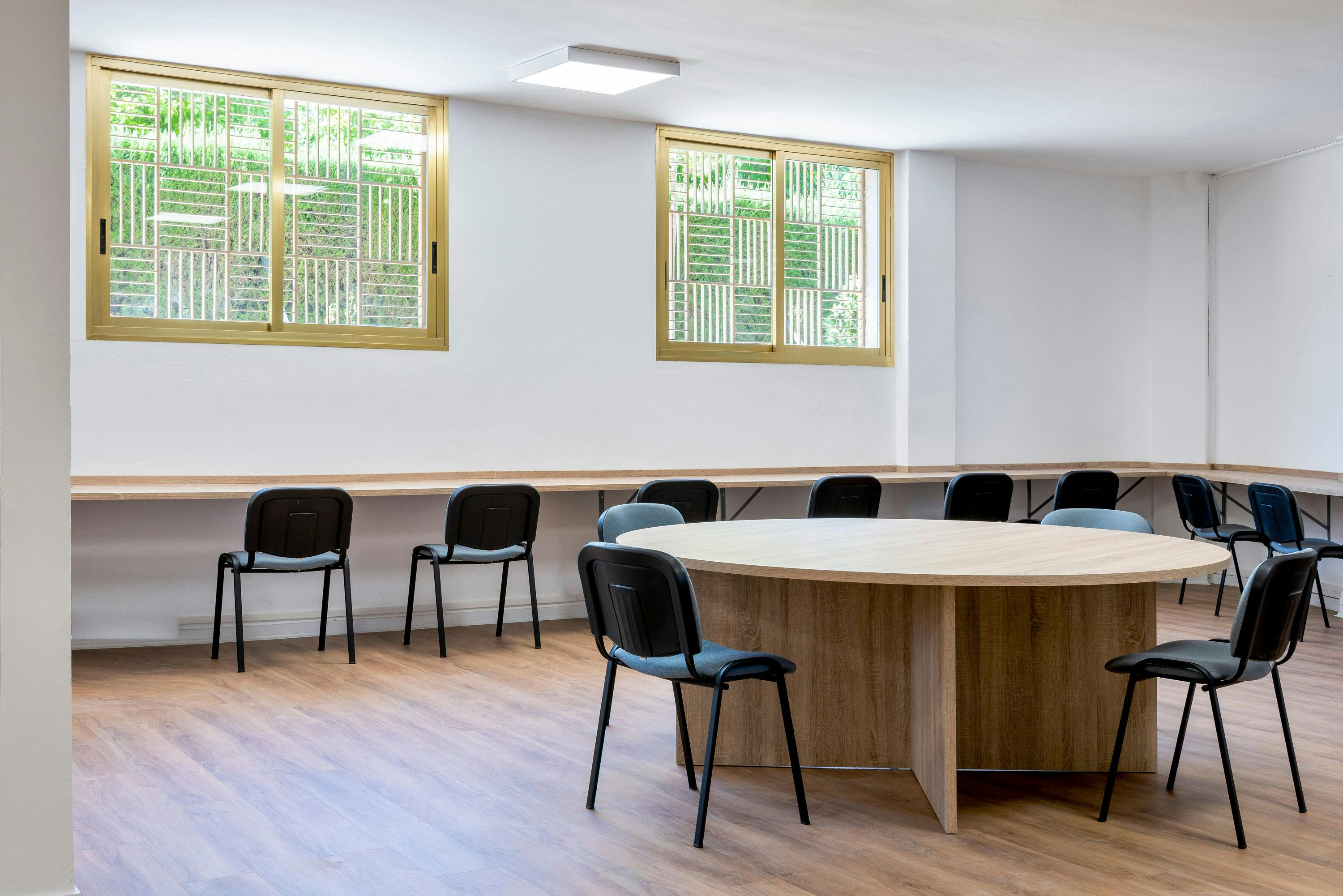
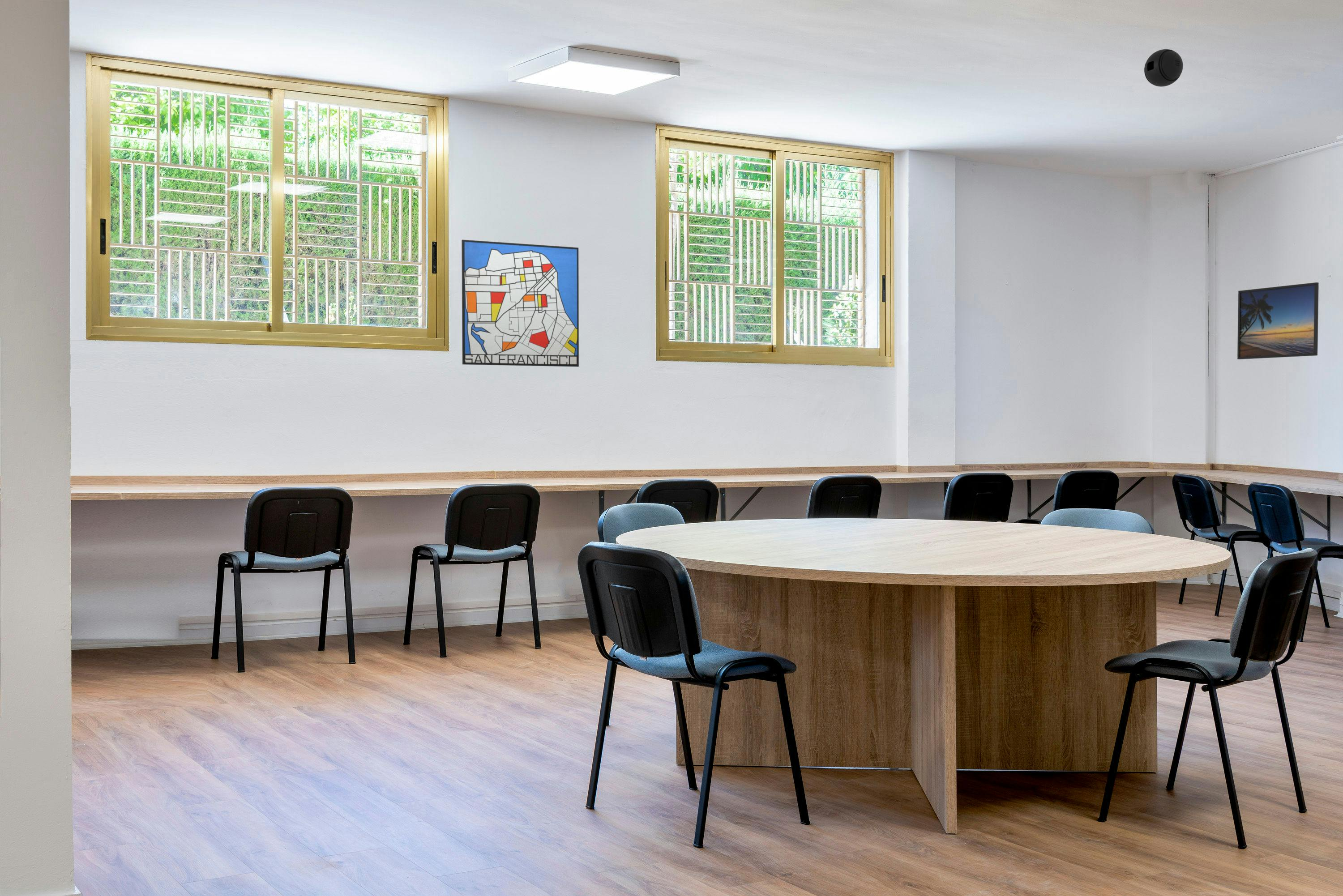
+ wall art (522, 305)
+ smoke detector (1163, 68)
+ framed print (1276, 322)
